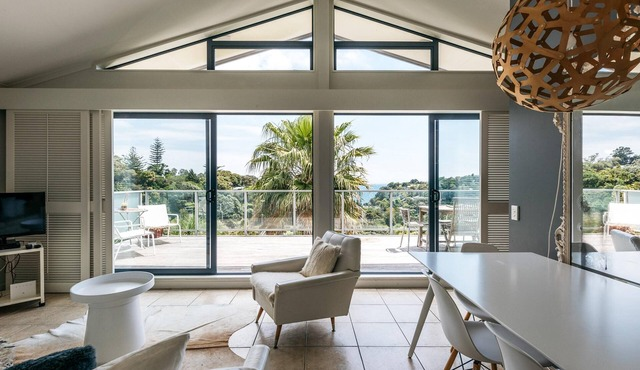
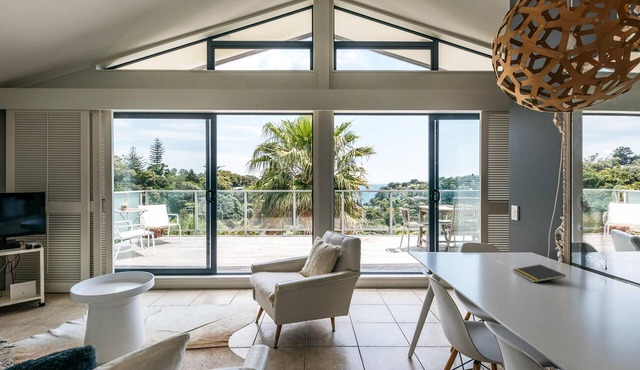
+ notepad (537, 272)
